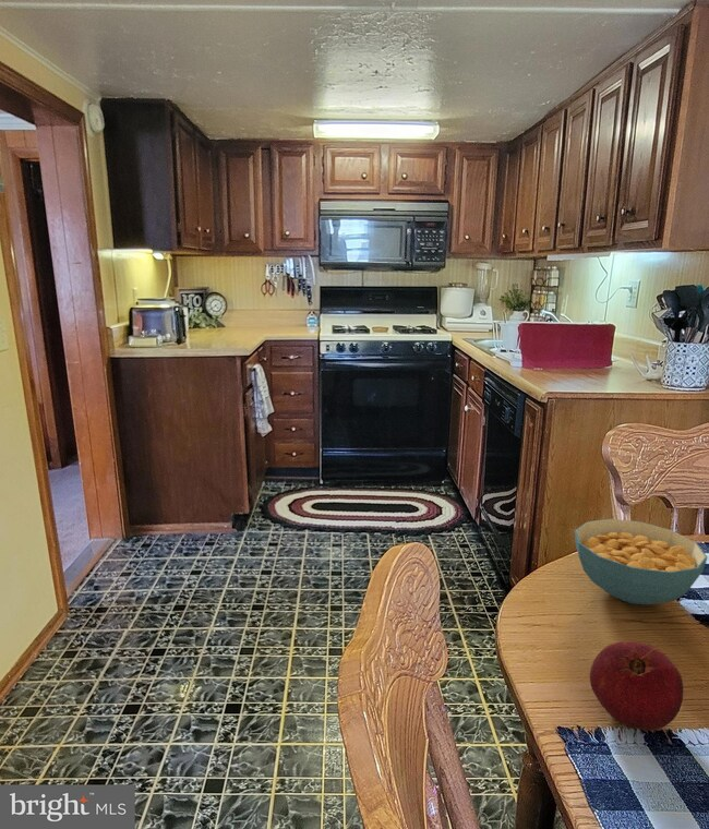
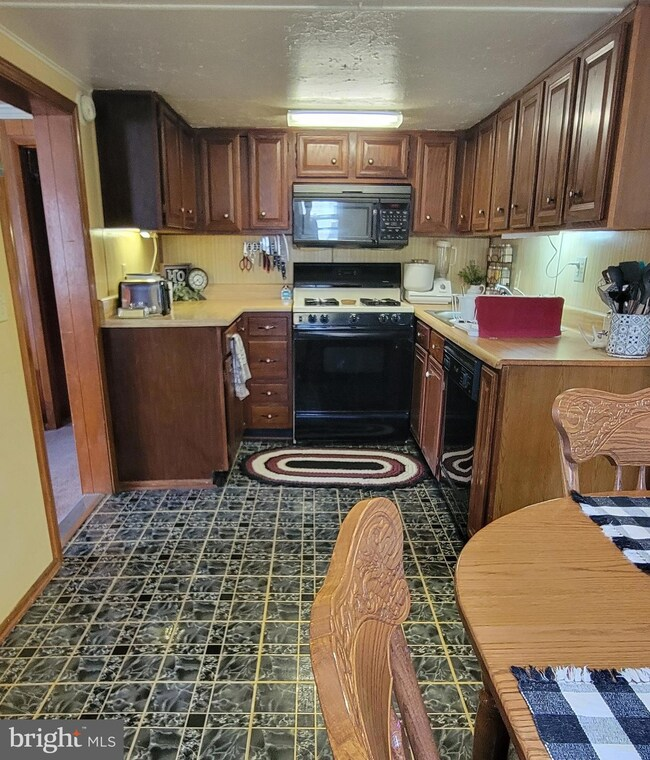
- cereal bowl (634, 568)
- fruit (635, 682)
